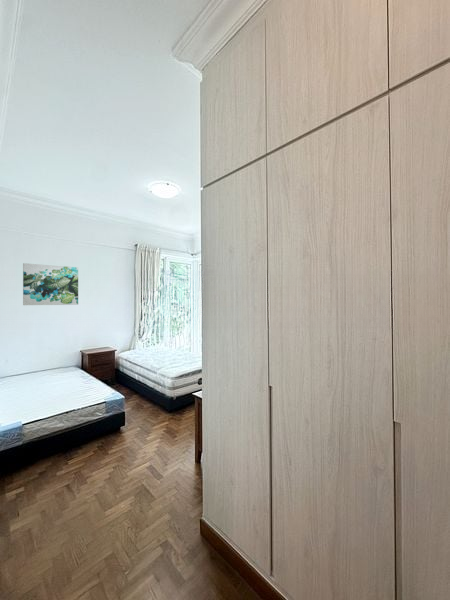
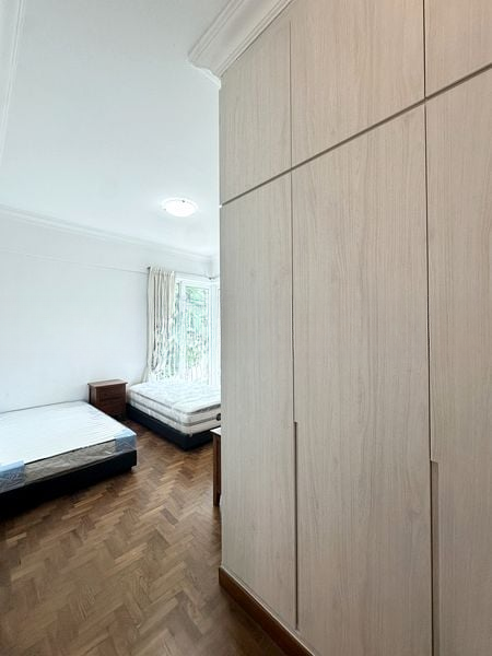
- wall art (52, 285)
